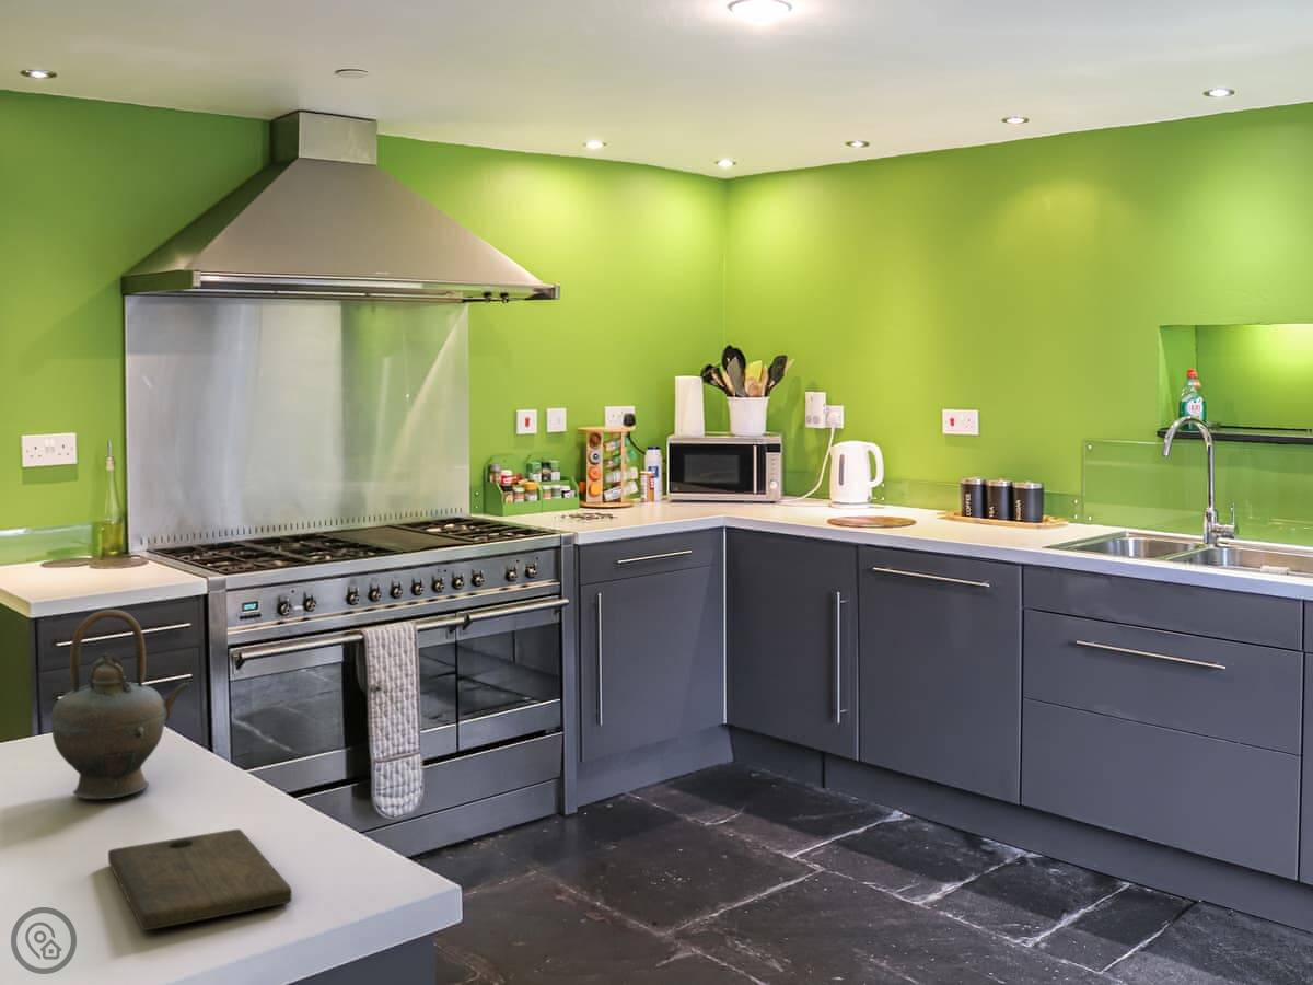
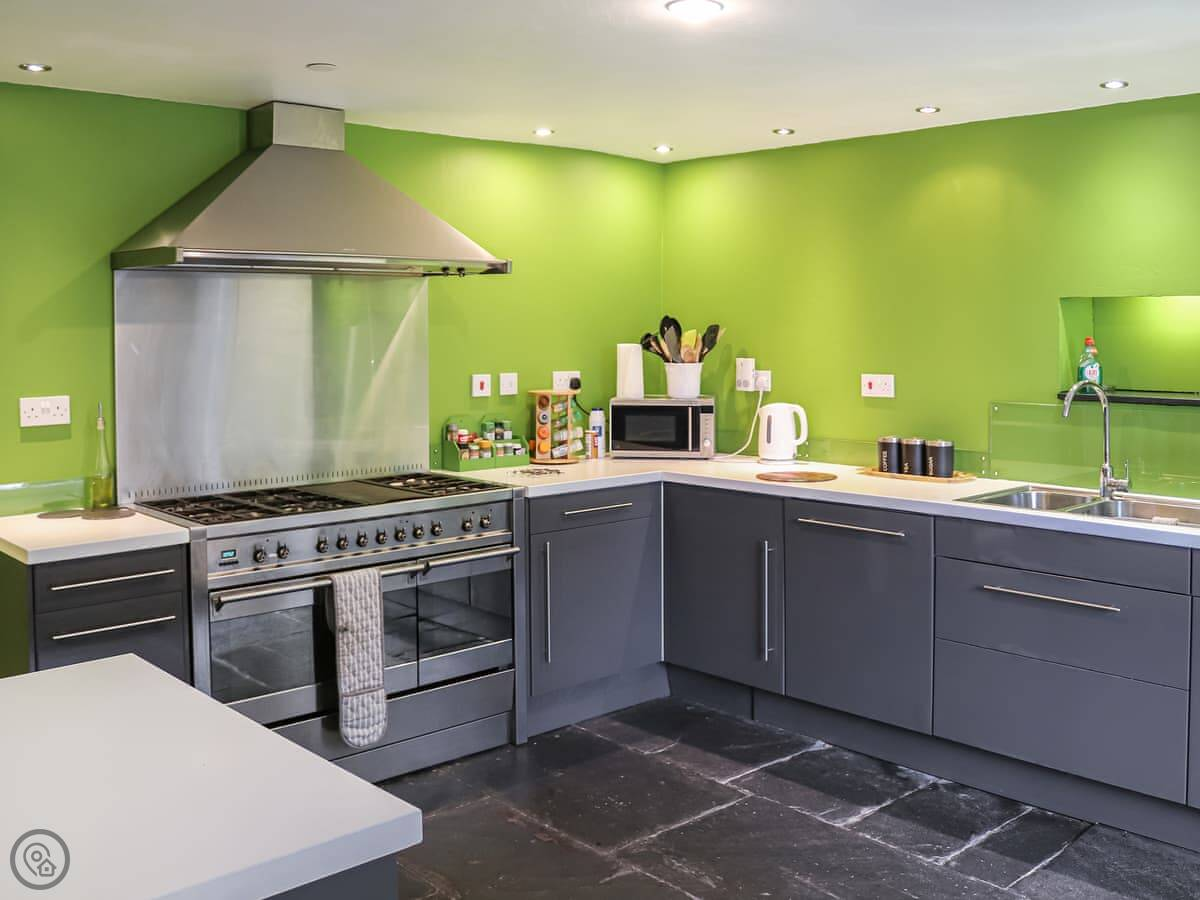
- teapot (121, 700)
- cutting board (196, 874)
